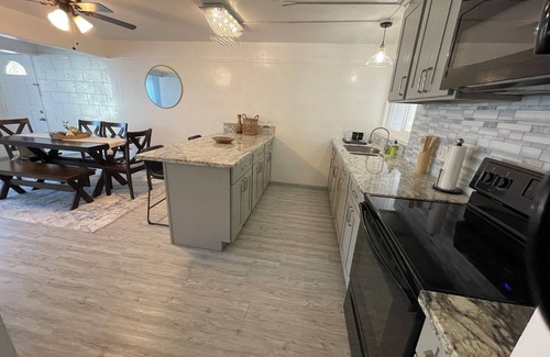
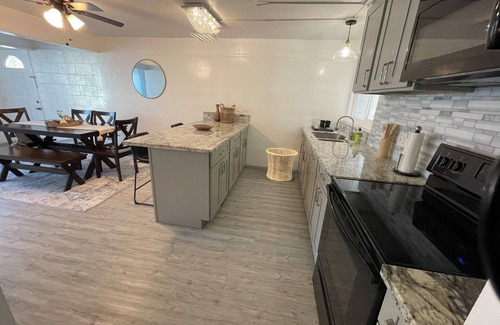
+ basket (280, 164)
